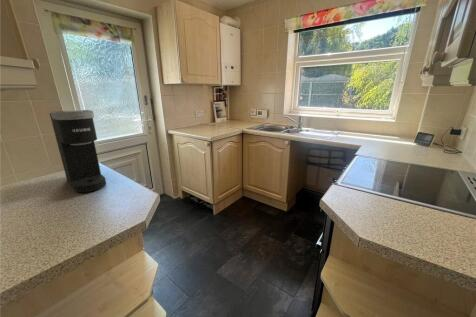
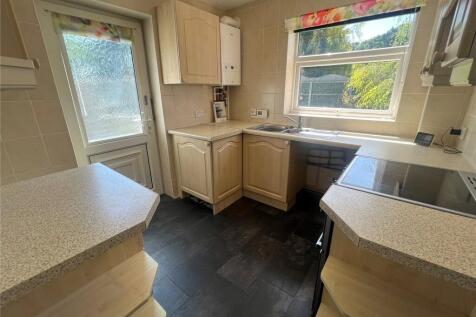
- coffee maker (78, 148)
